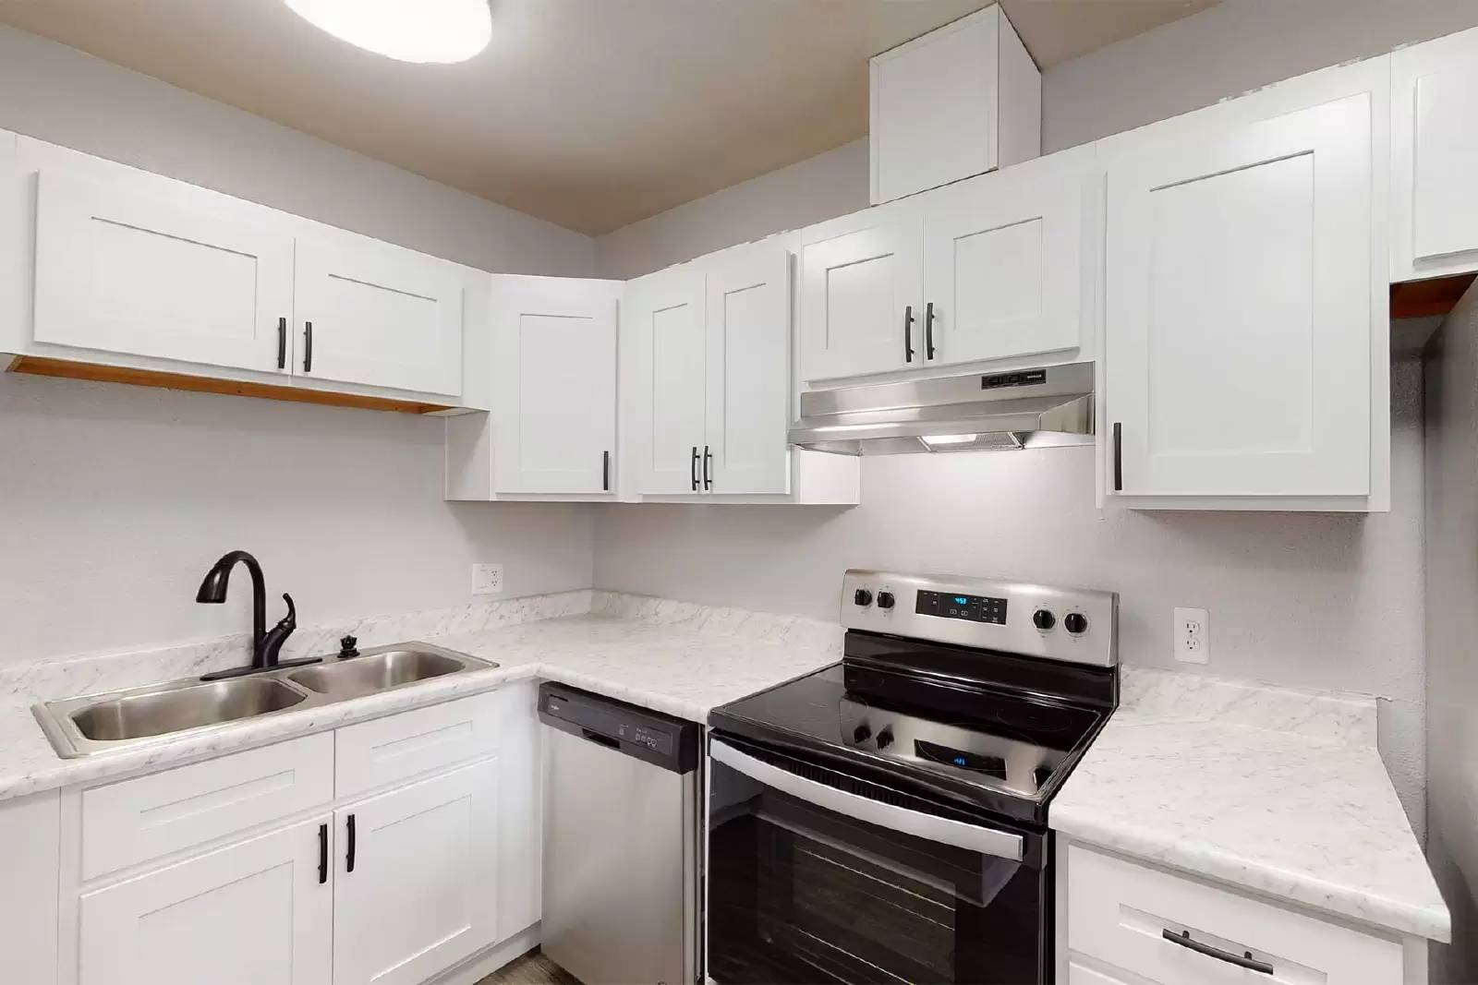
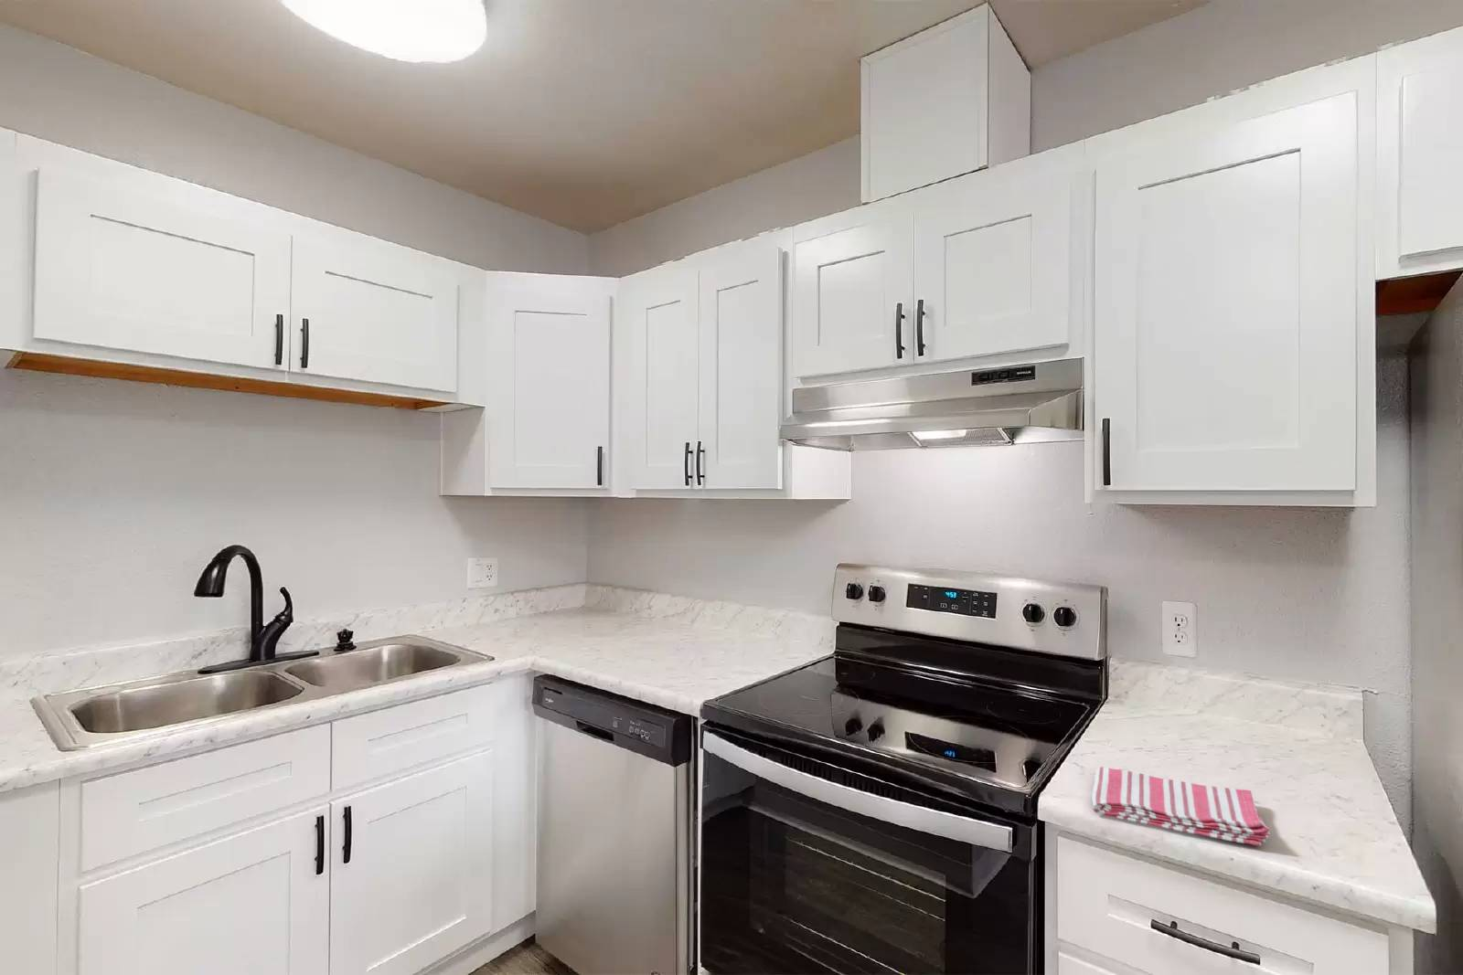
+ dish towel (1172, 799)
